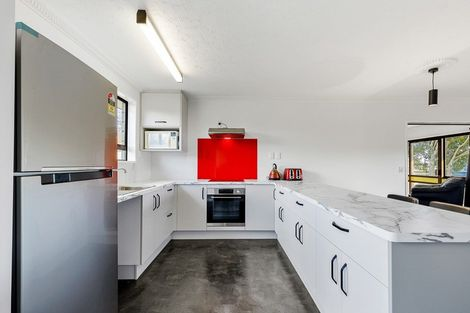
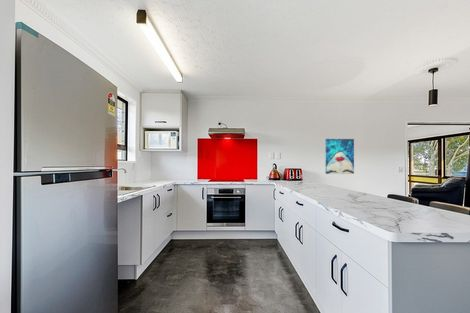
+ wall art (339, 156)
